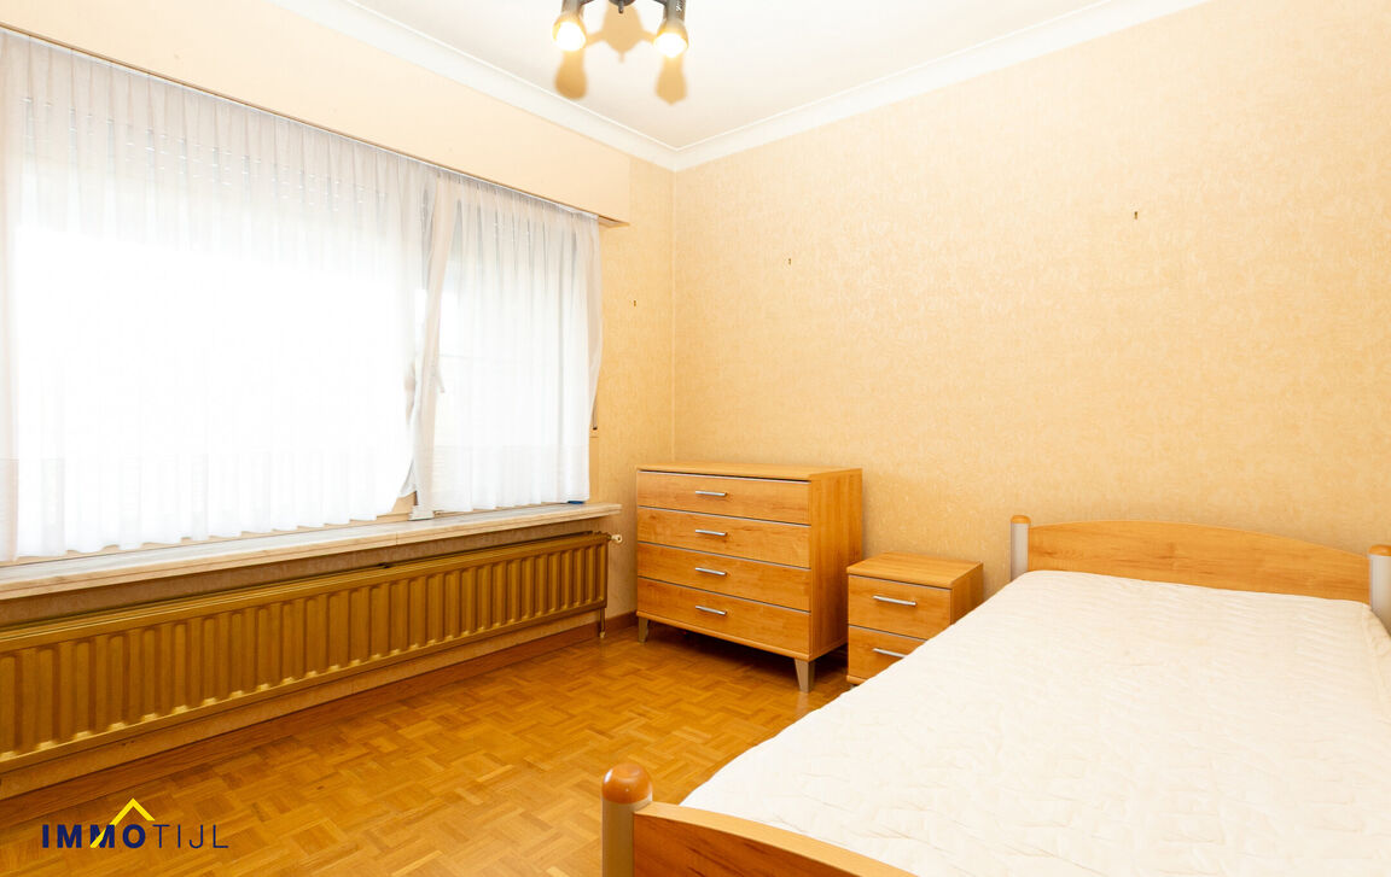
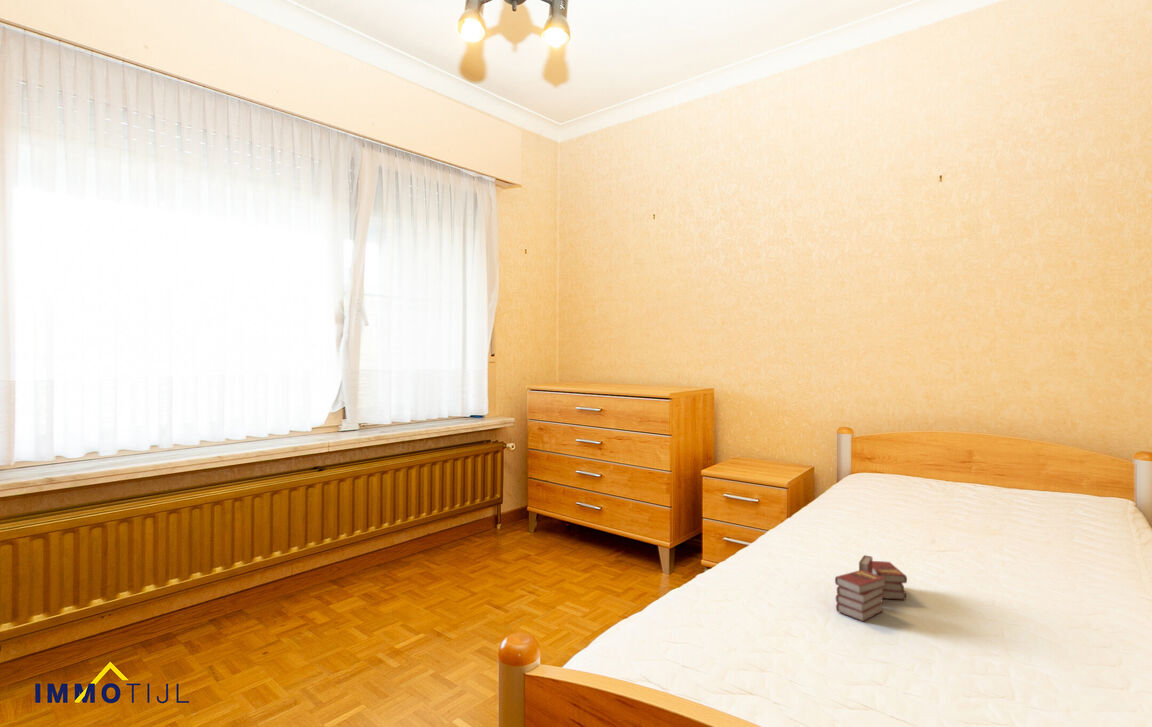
+ book (874, 581)
